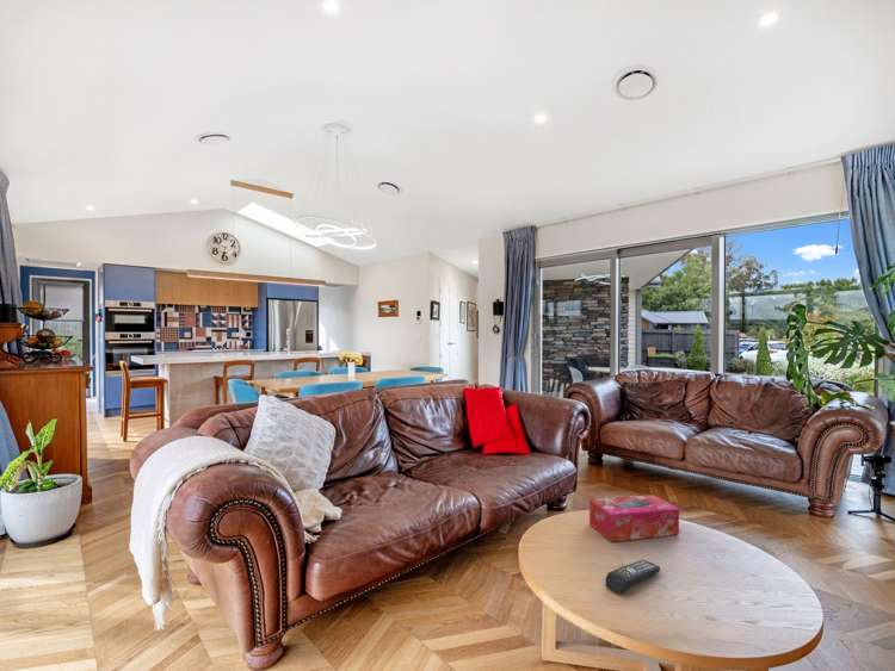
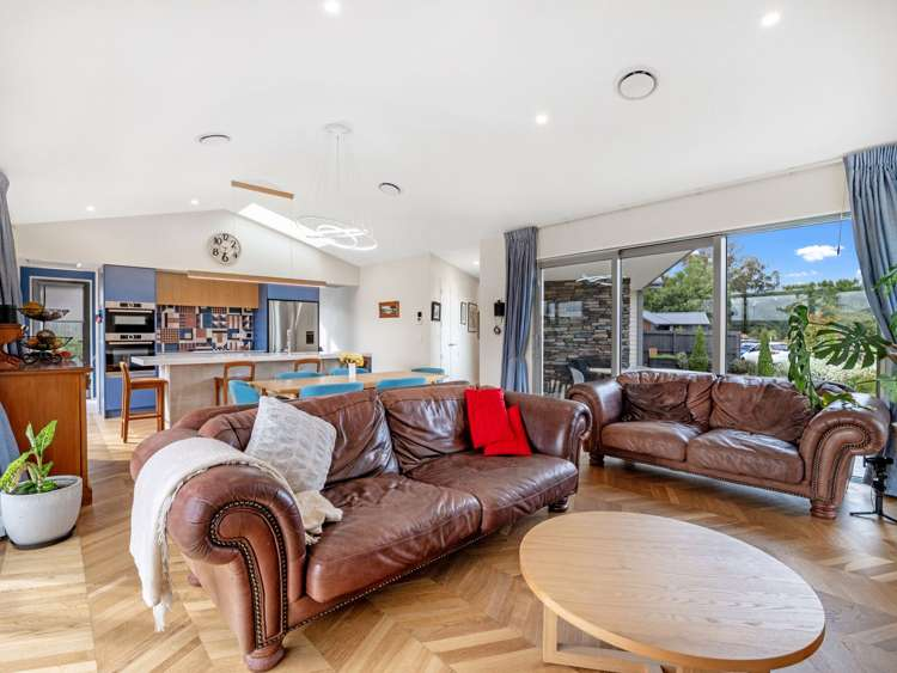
- remote control (632, 573)
- tissue box (632, 516)
